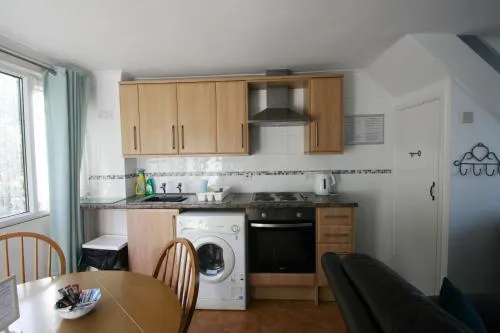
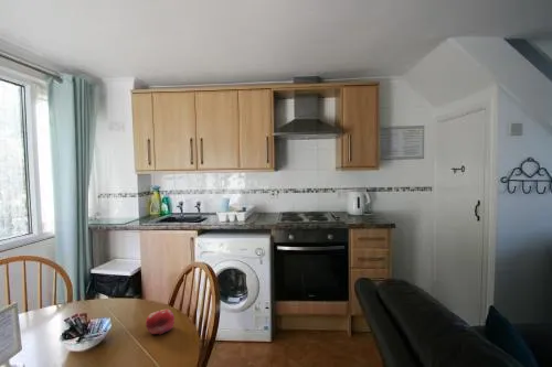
+ fruit (160, 320)
